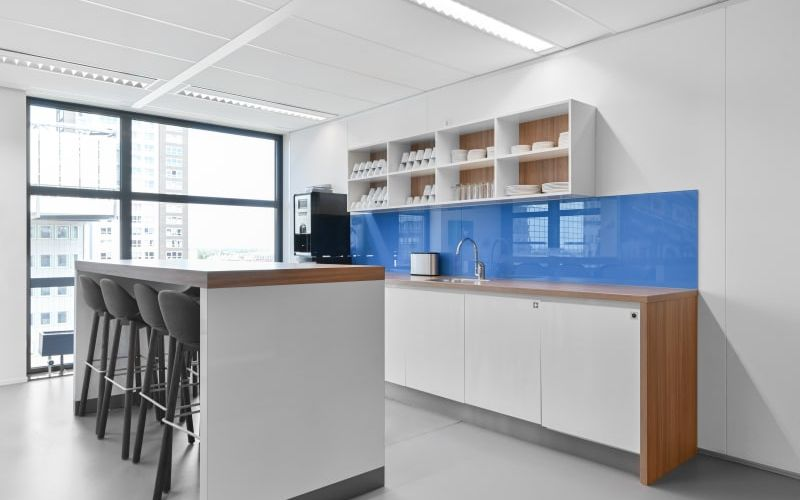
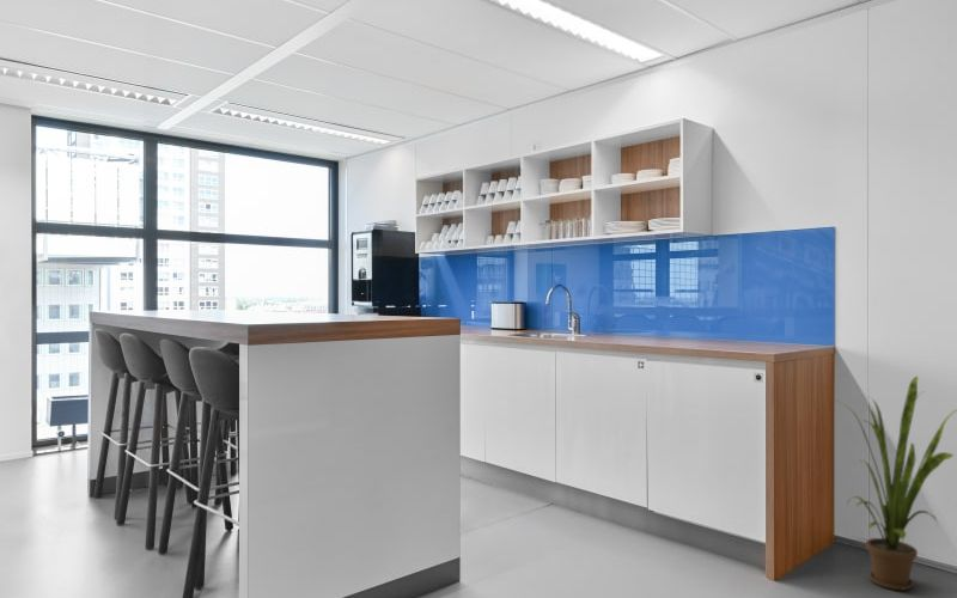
+ house plant (890, 478)
